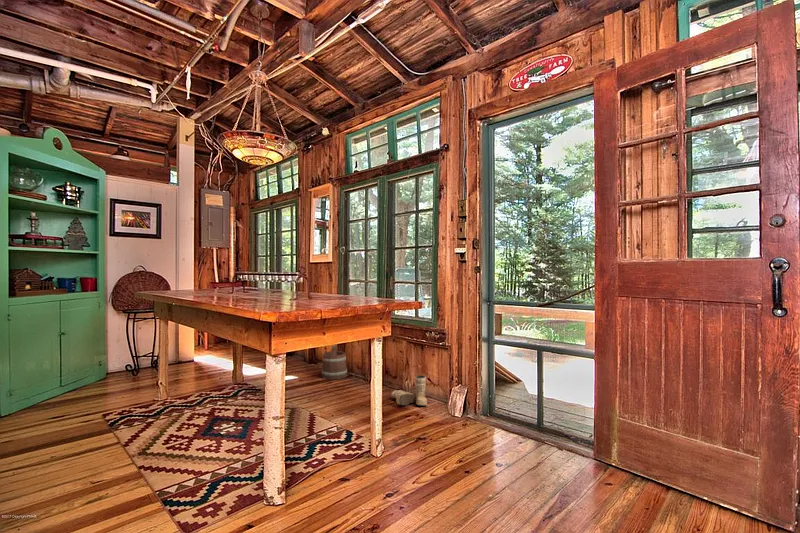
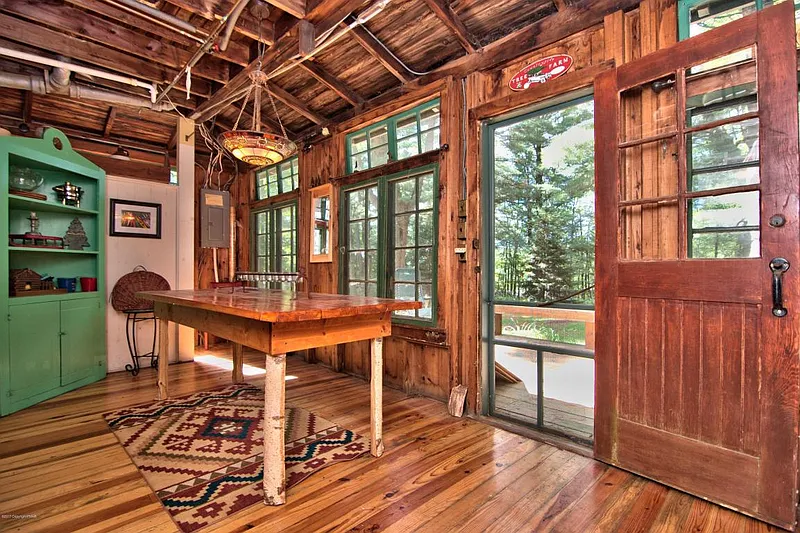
- bucket (334, 359)
- boots (409, 393)
